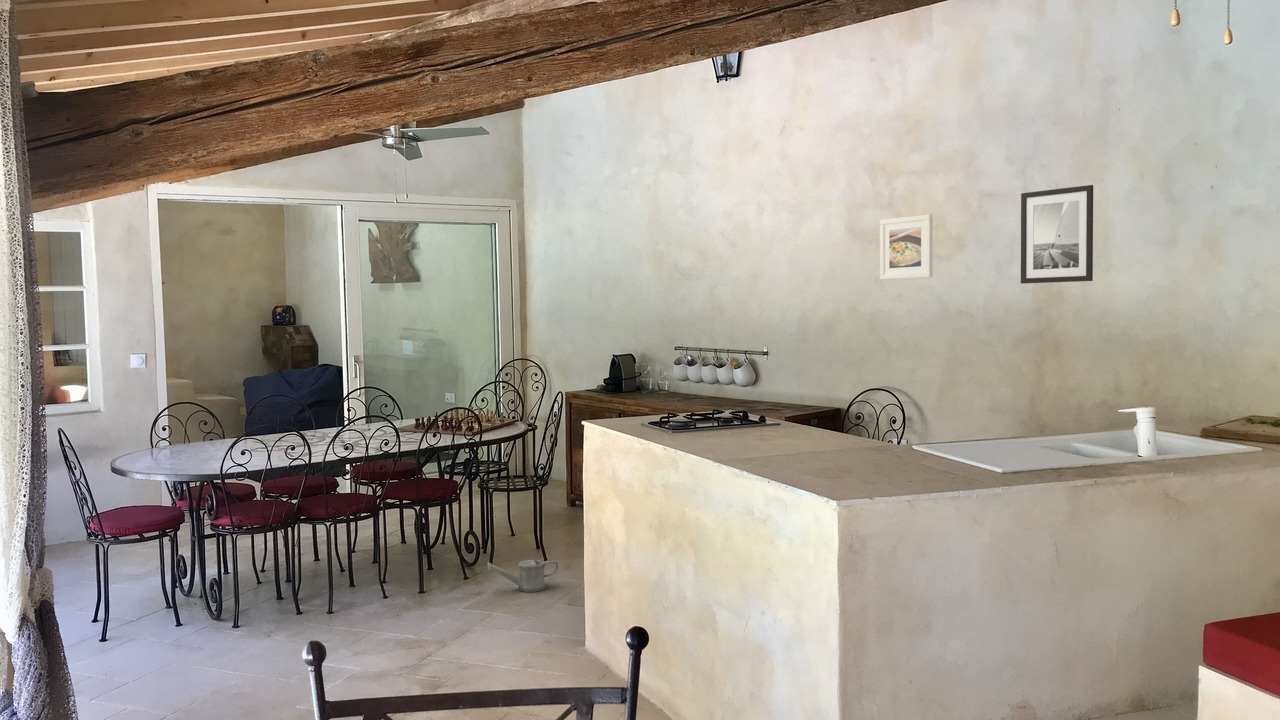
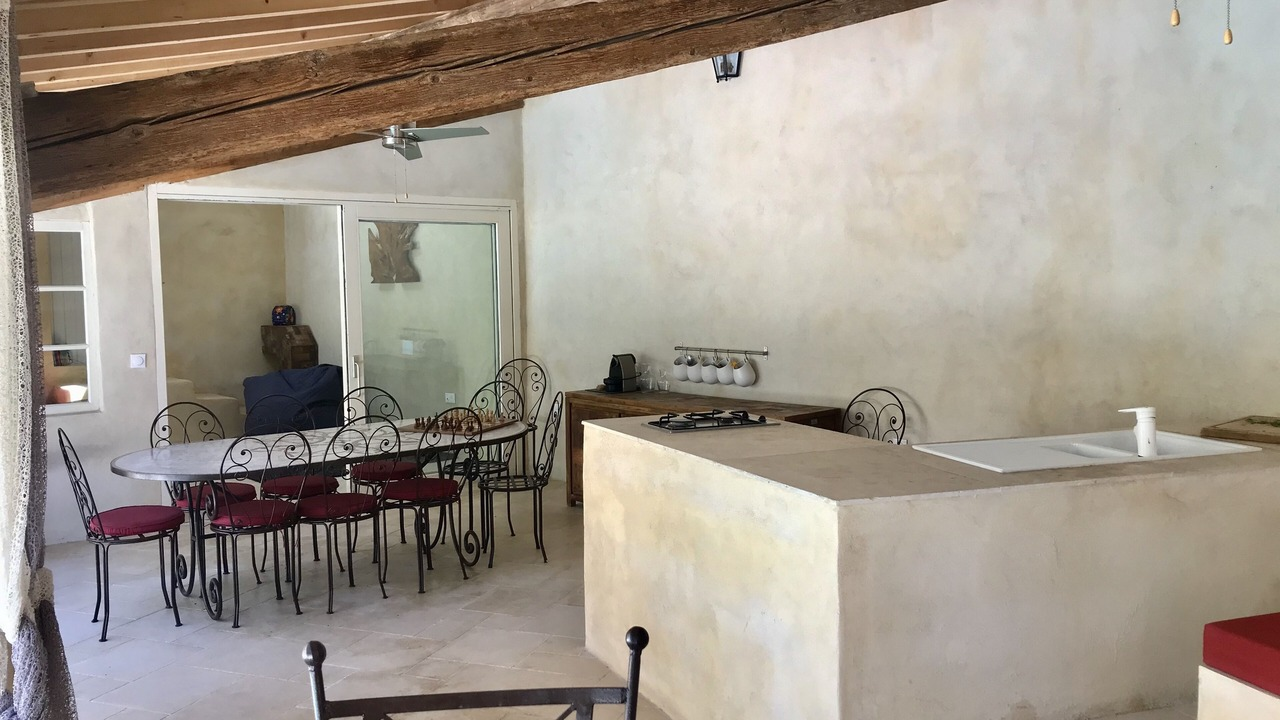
- watering can (523, 574)
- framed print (905, 247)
- wall art (1055, 235)
